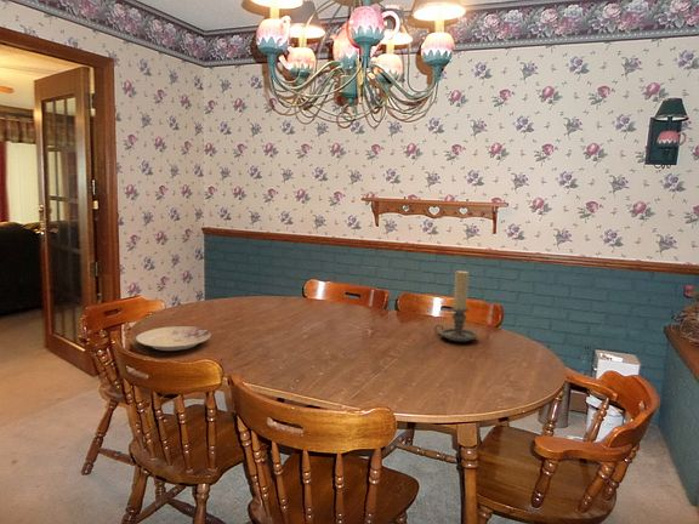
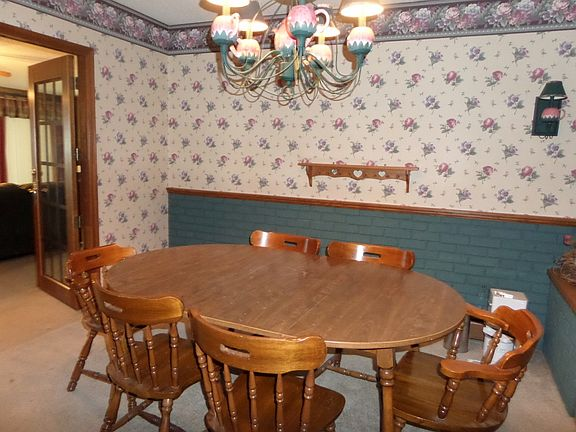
- candle holder (456, 303)
- plate (174, 338)
